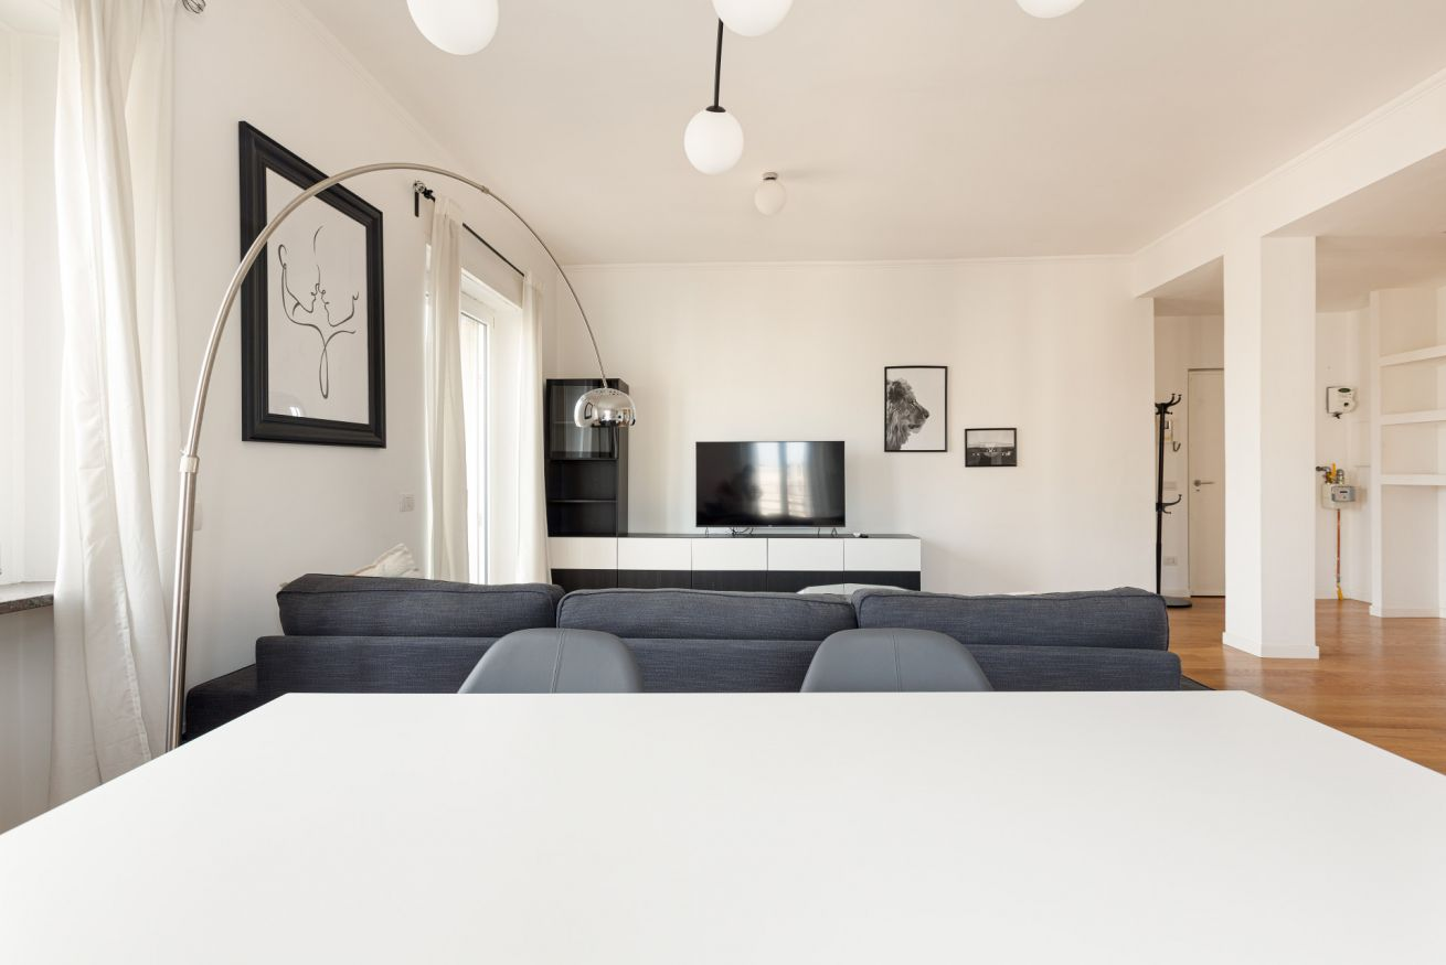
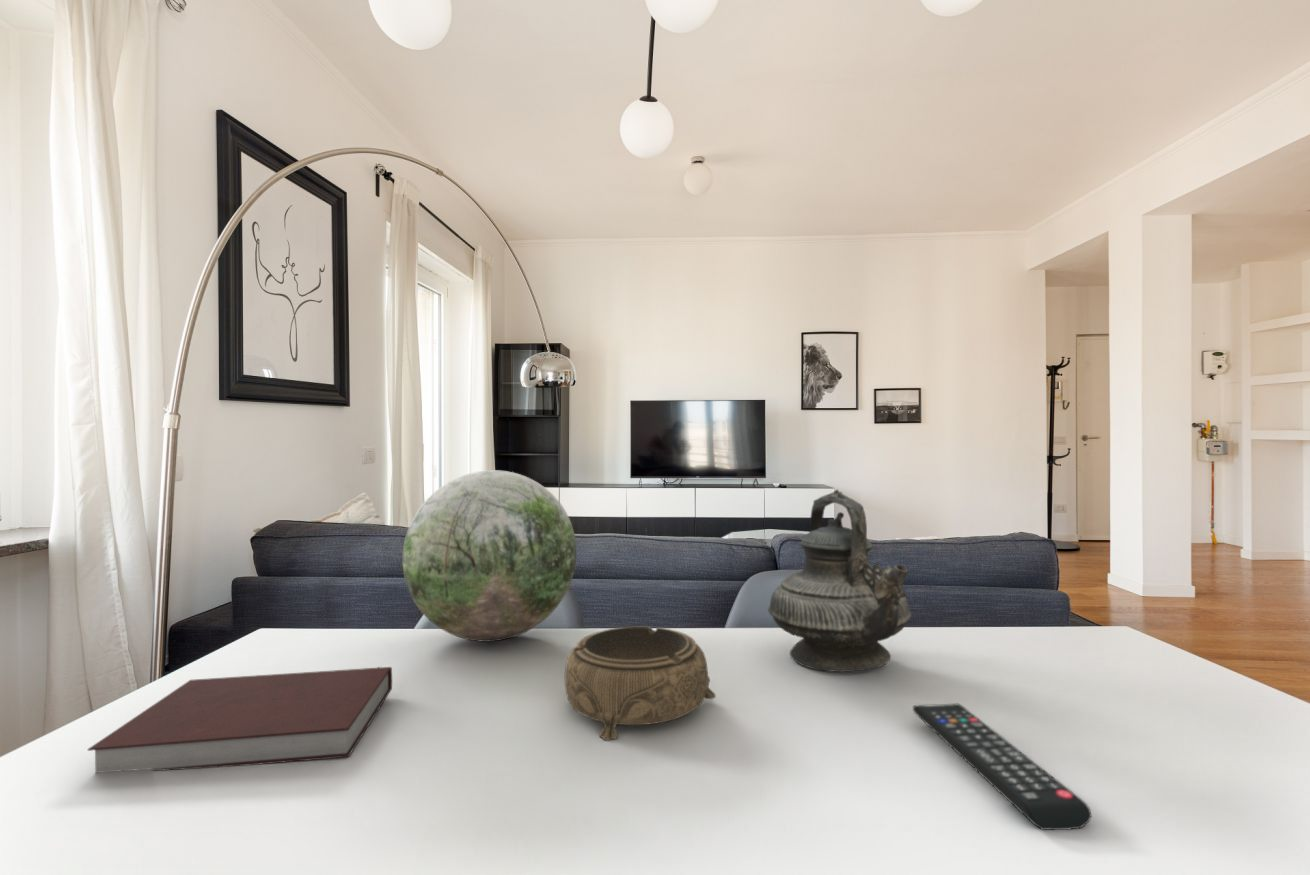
+ decorative sphere (492, 553)
+ teapot (847, 579)
+ notebook (262, 714)
+ decorative bowl (633, 672)
+ remote control (987, 755)
